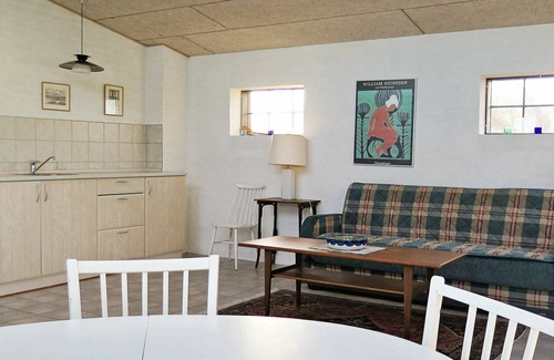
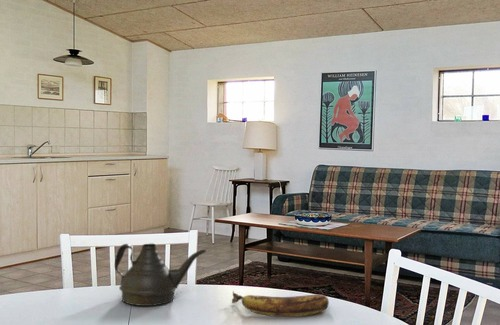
+ teapot (159, 272)
+ banana (281, 301)
